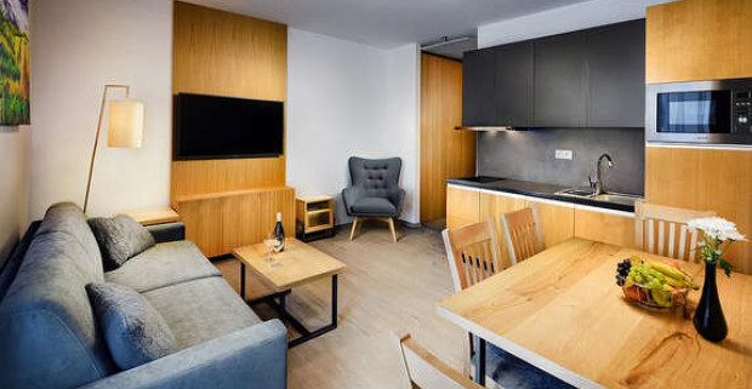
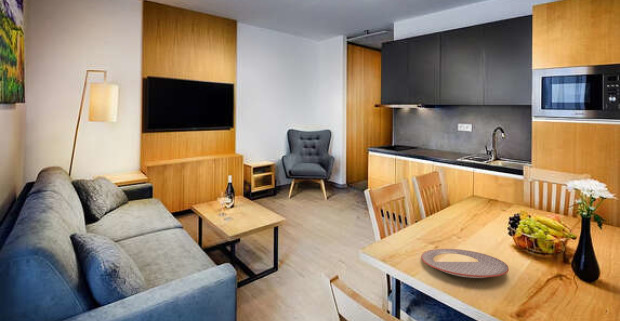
+ plate (462, 263)
